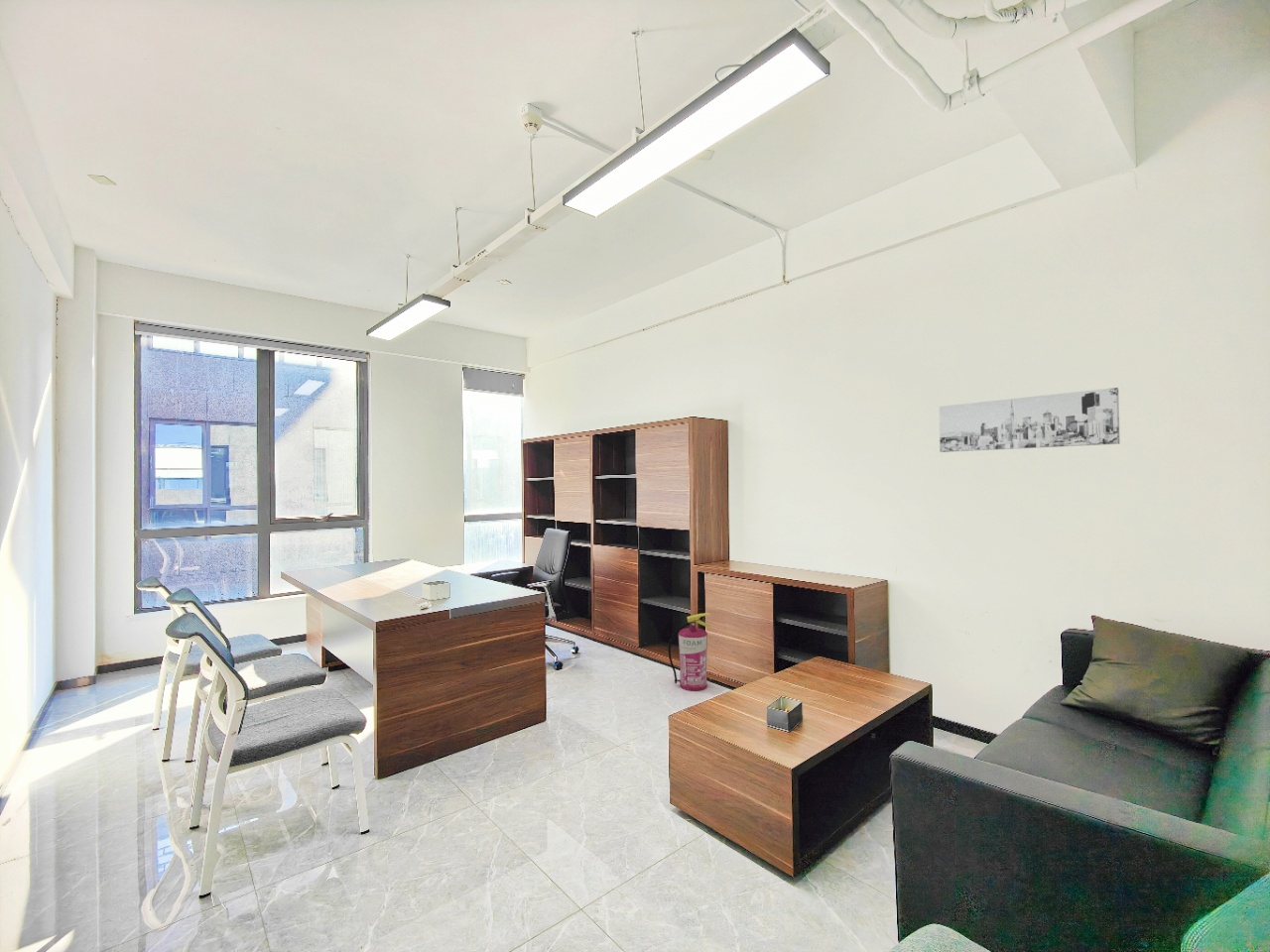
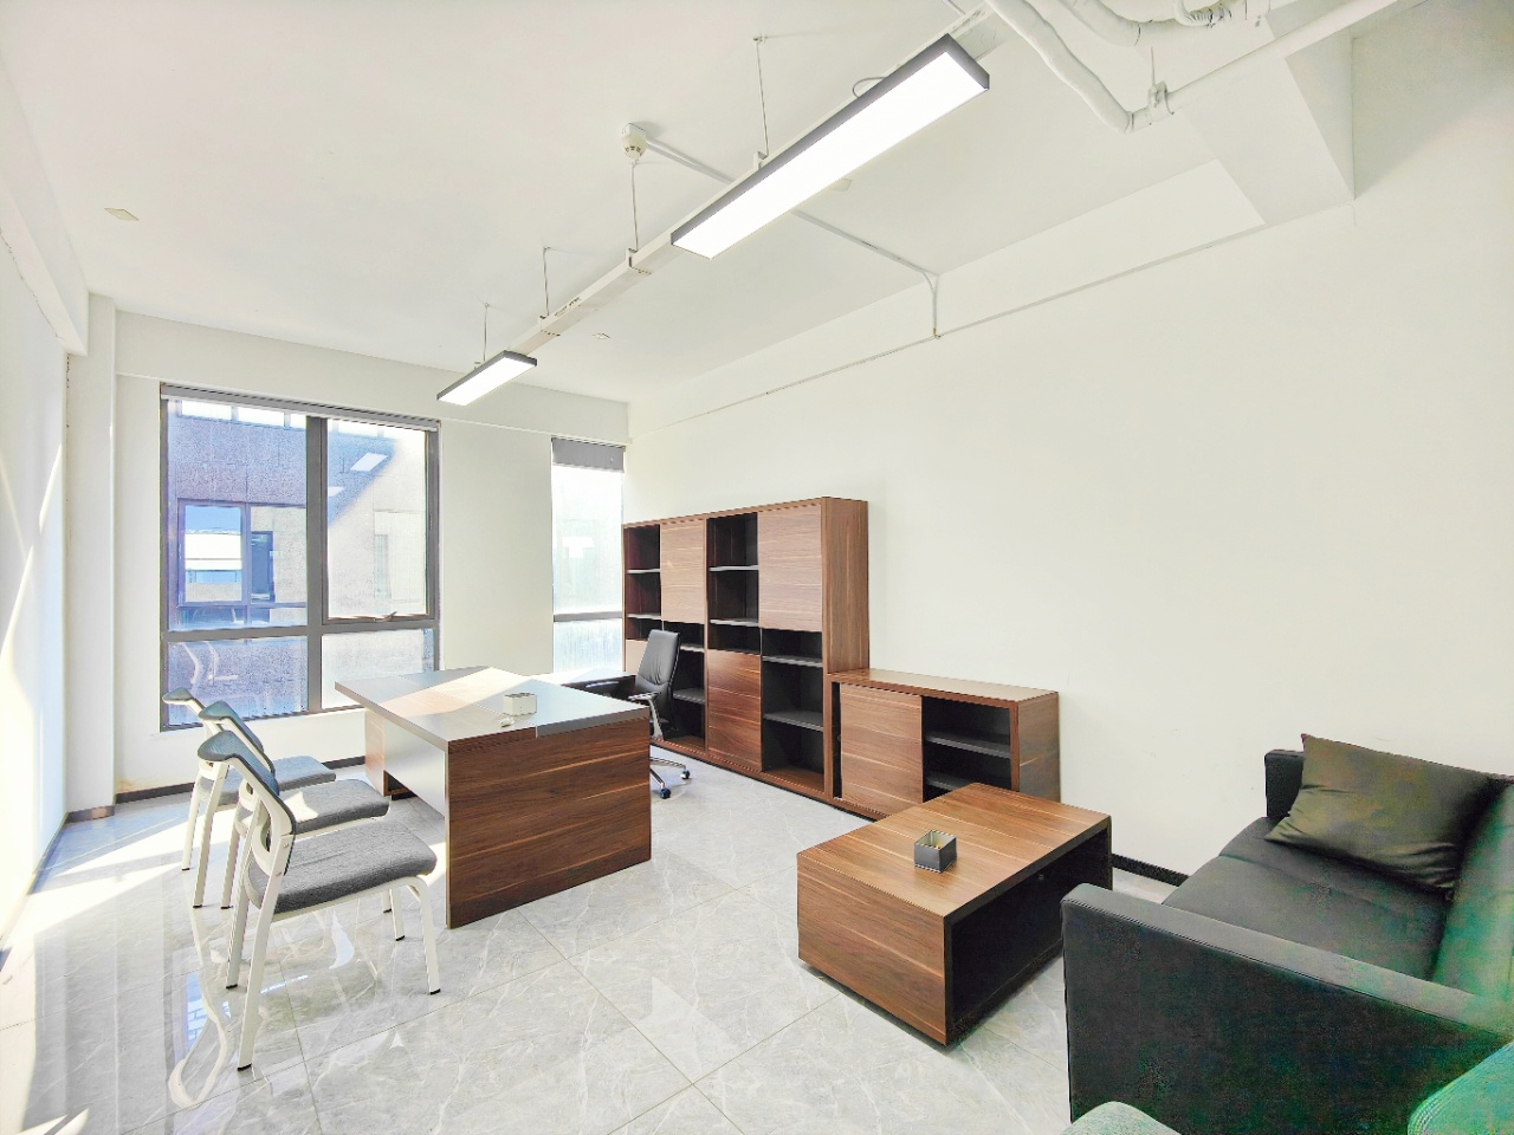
- wall art (1020, 422)
- fire extinguisher (691, 650)
